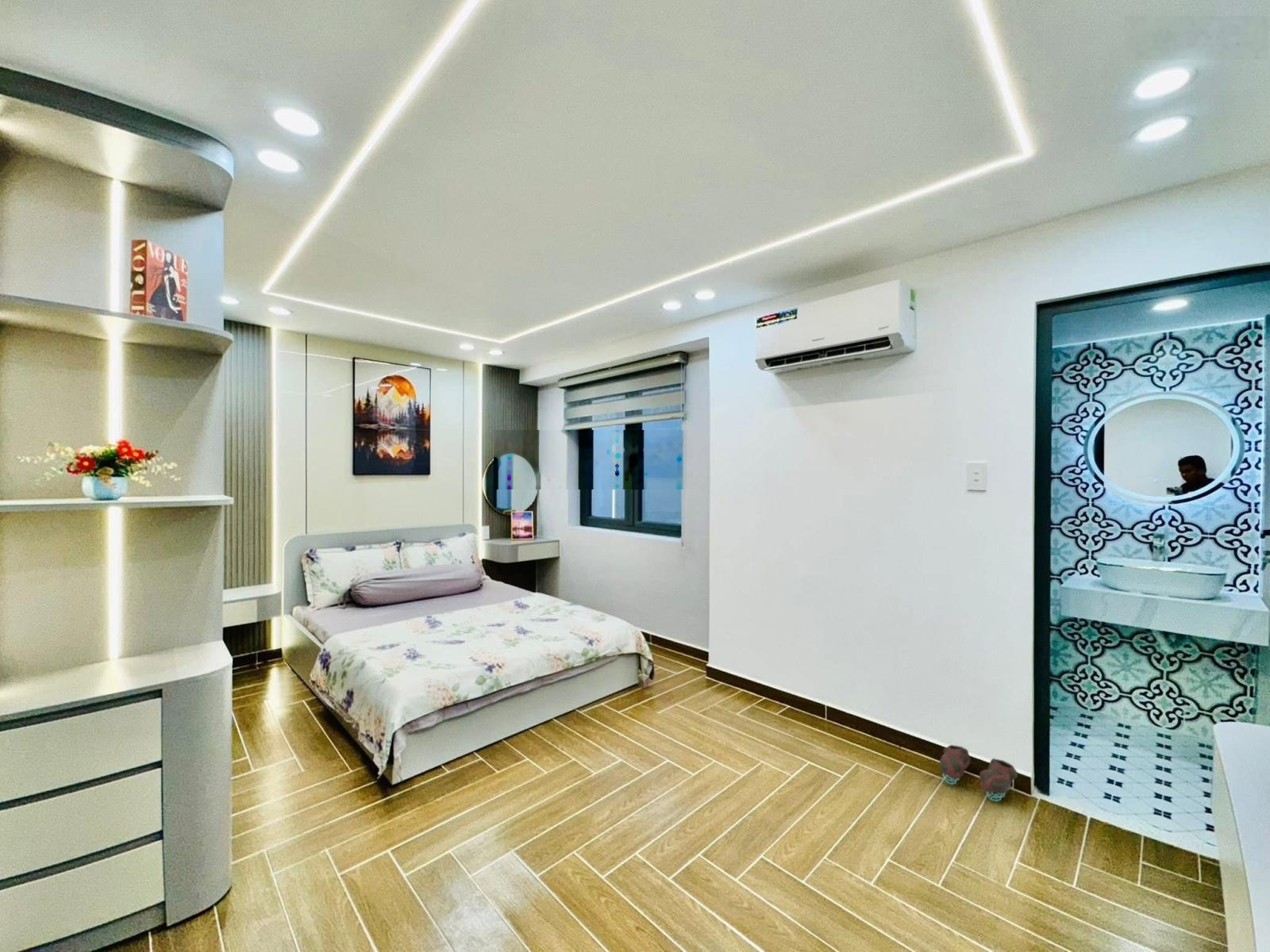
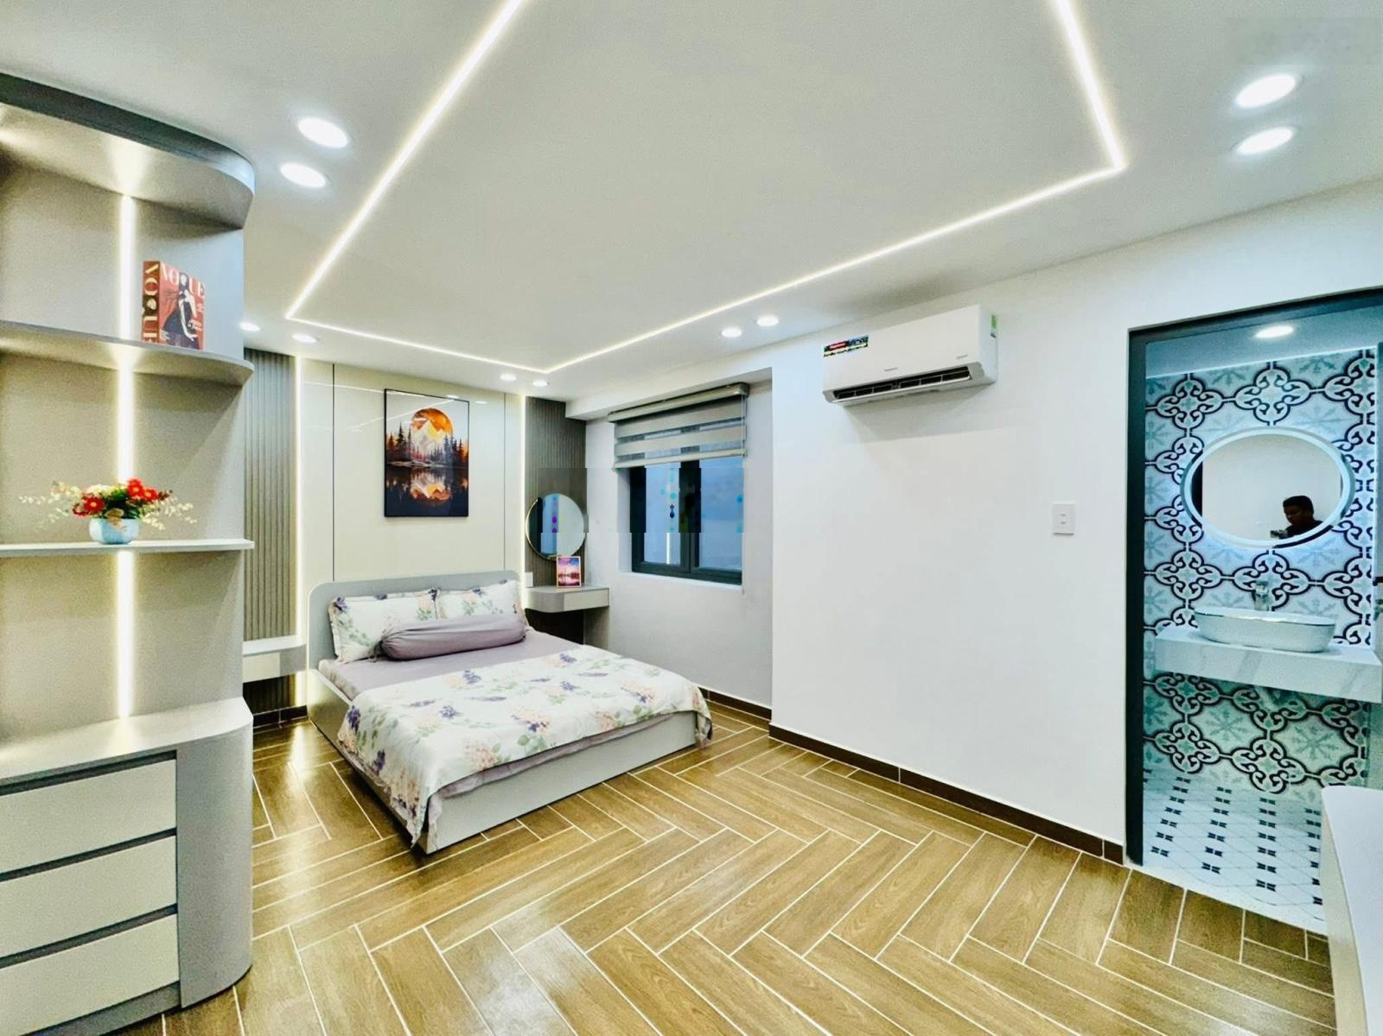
- shoe (979, 774)
